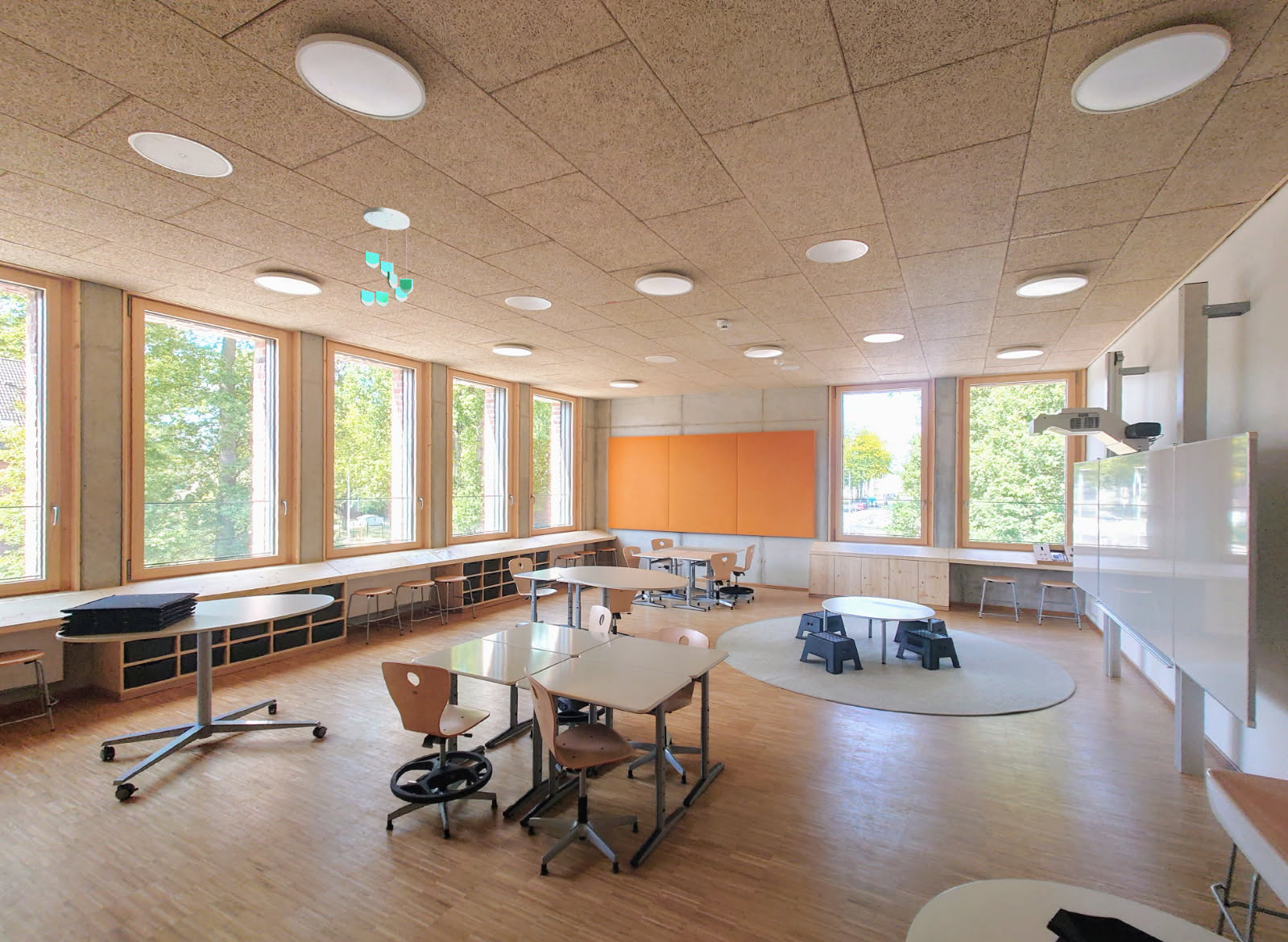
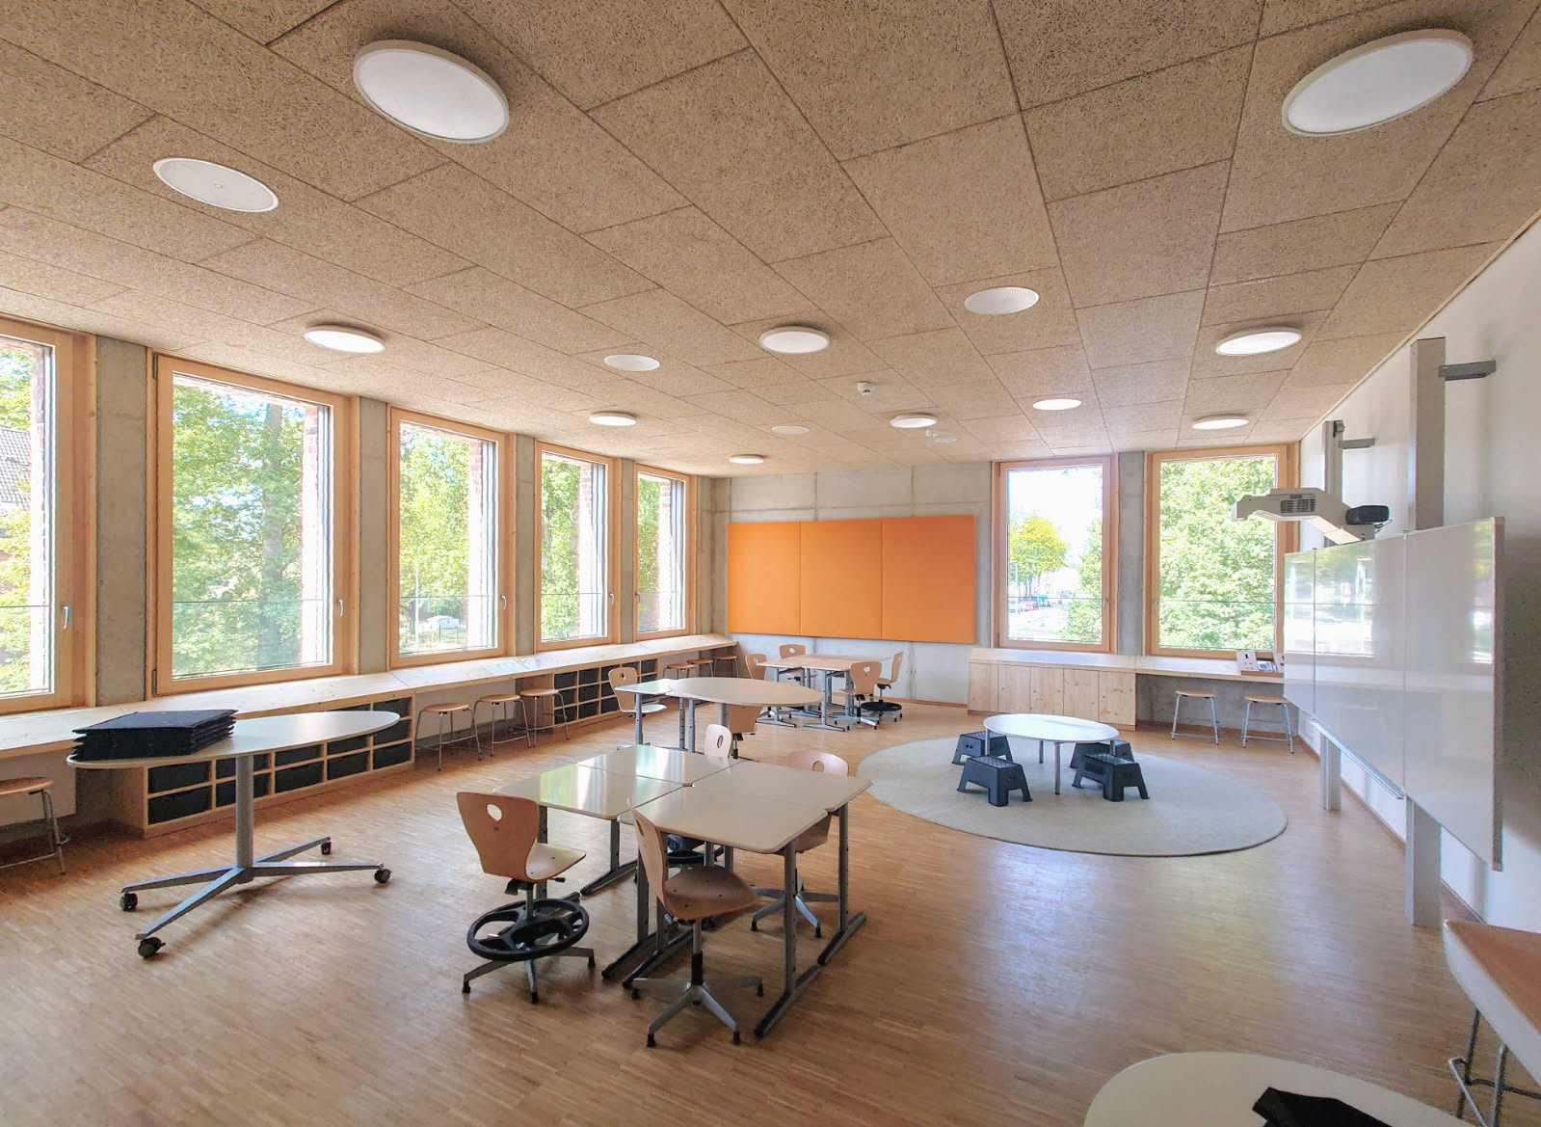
- ceiling mobile (387, 261)
